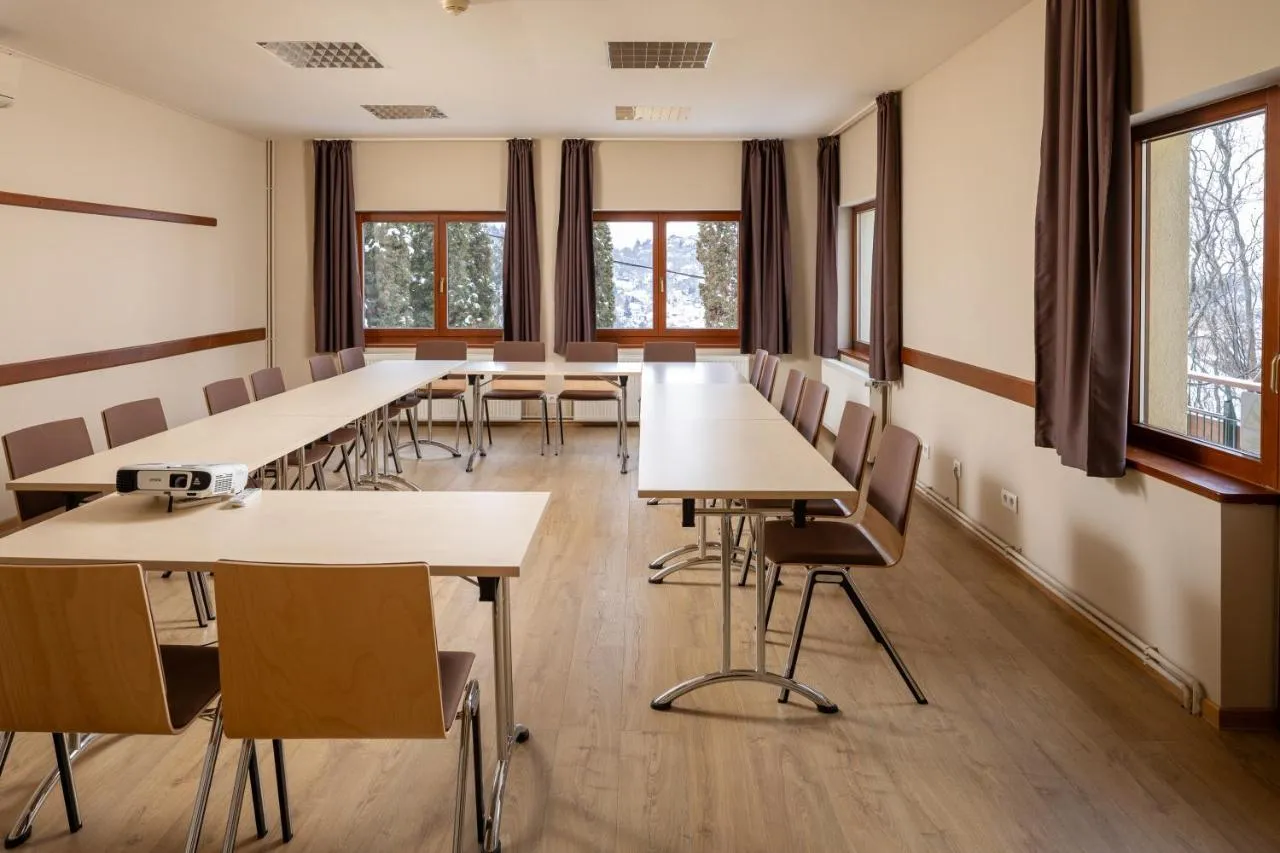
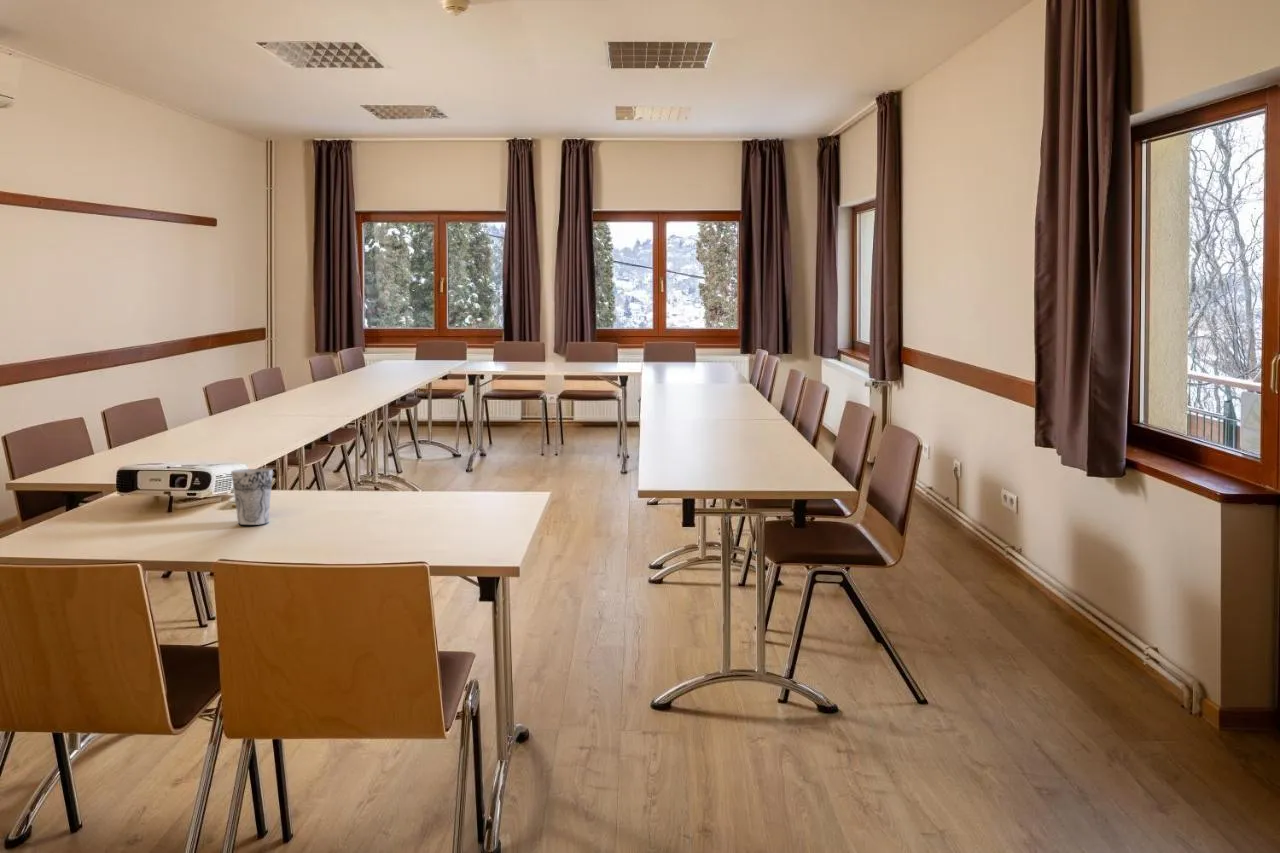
+ cup (252, 496)
